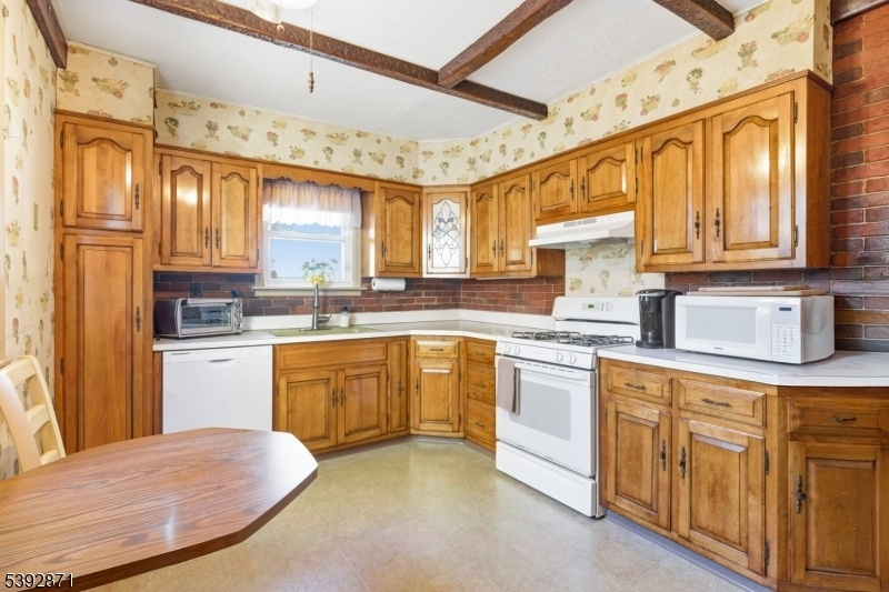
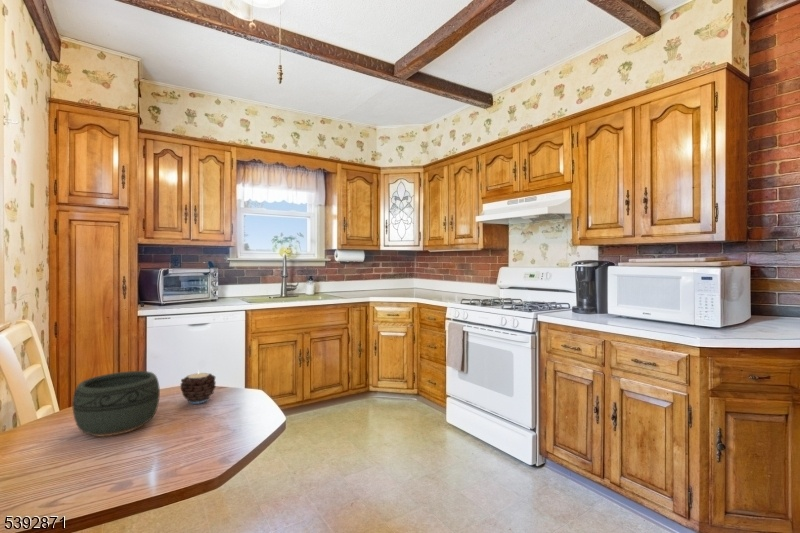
+ bowl (118, 402)
+ candle (198, 385)
